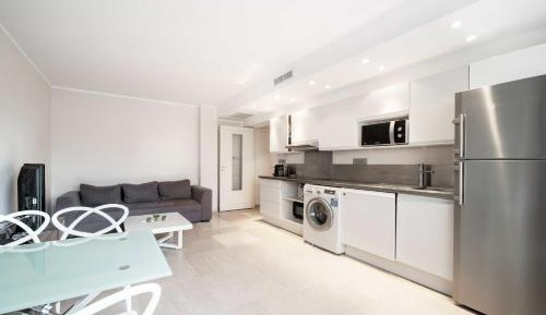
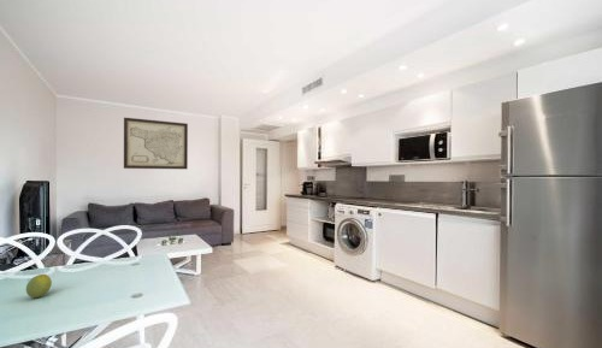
+ wall art (157, 144)
+ fruit (39, 285)
